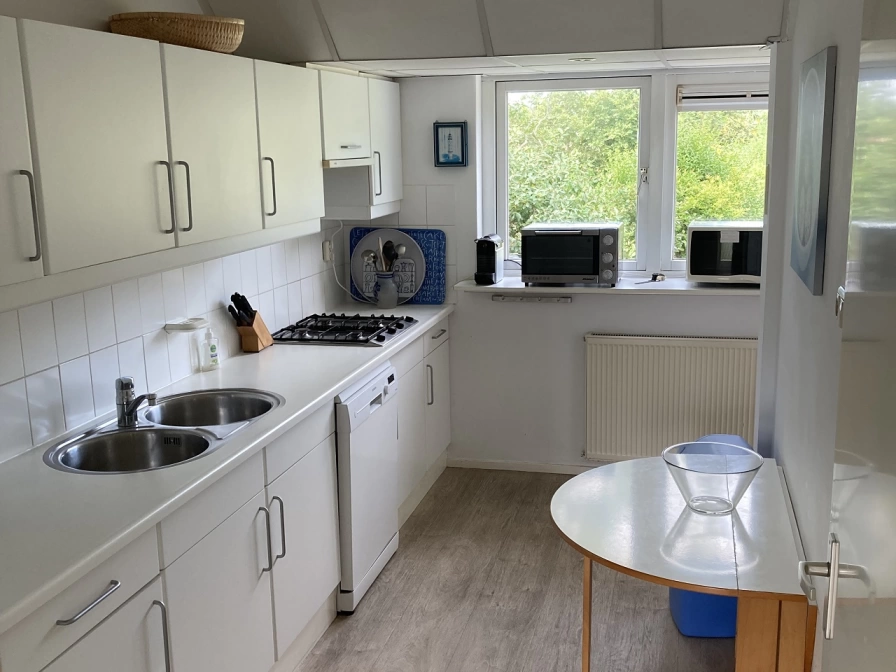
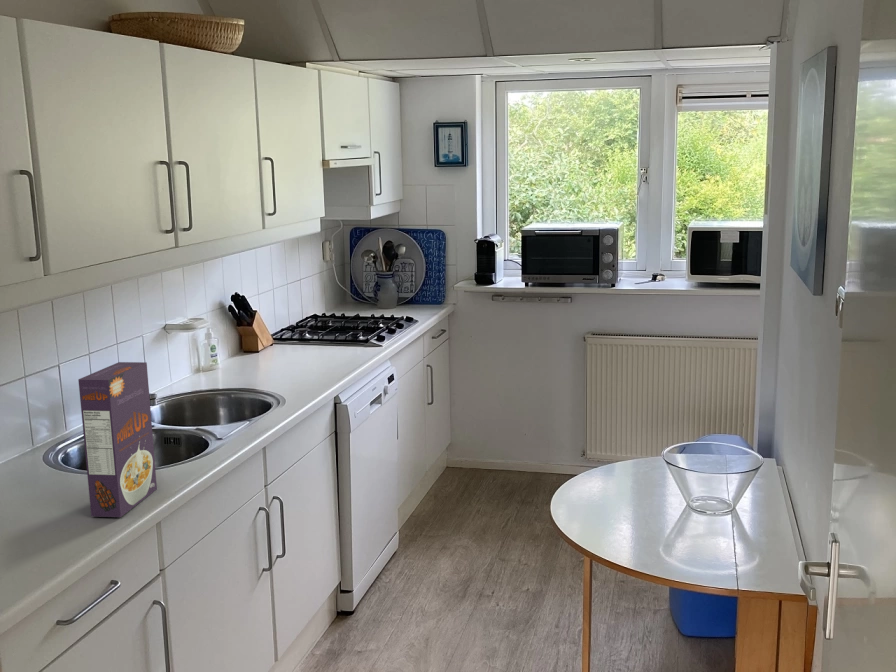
+ cereal box (119, 437)
